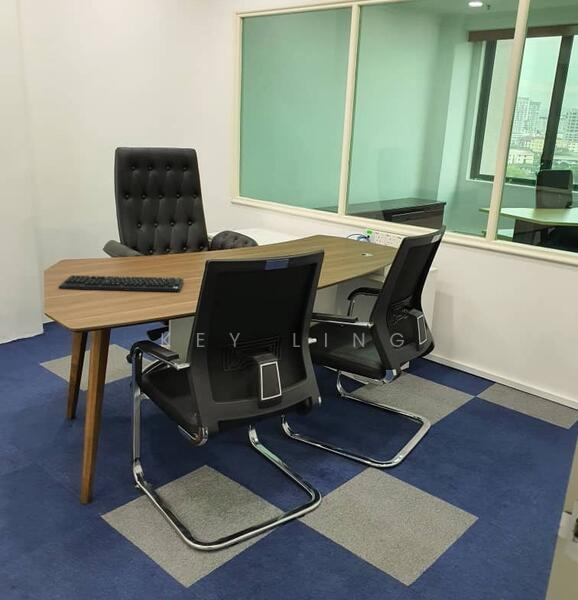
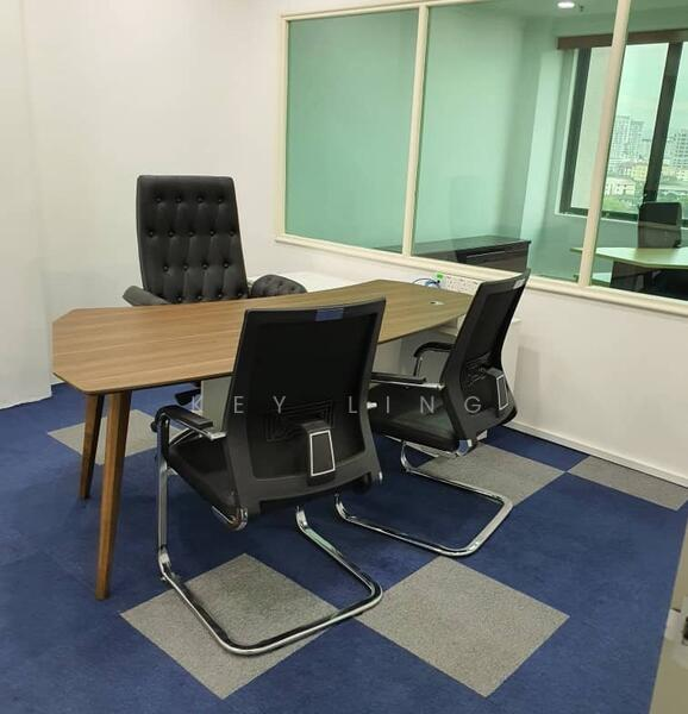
- keyboard (123, 283)
